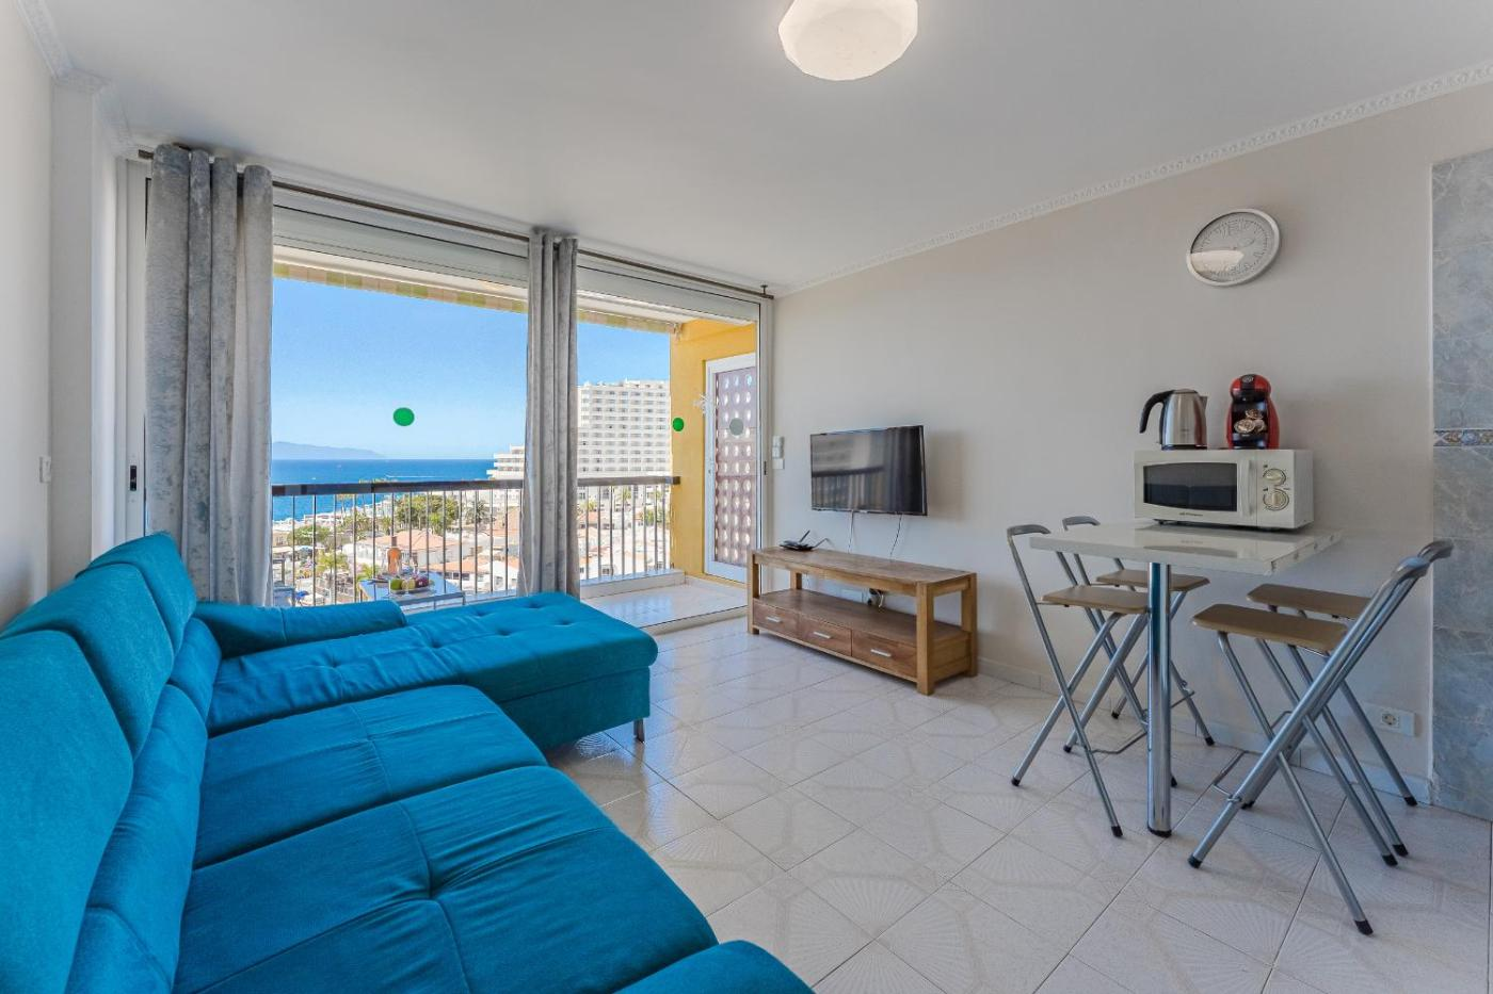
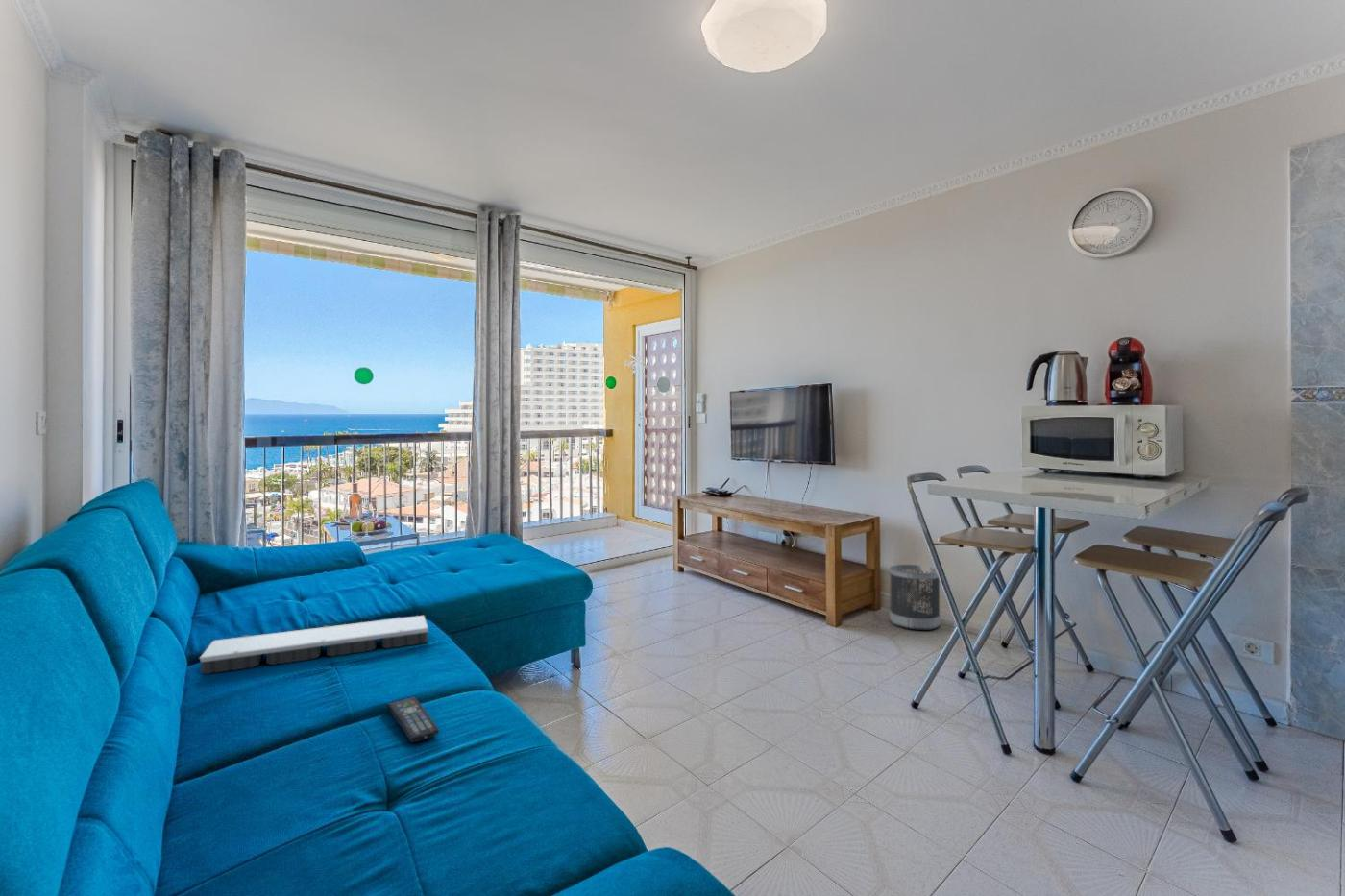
+ remote control (411, 717)
+ wastebasket (914, 595)
+ tray (324, 641)
